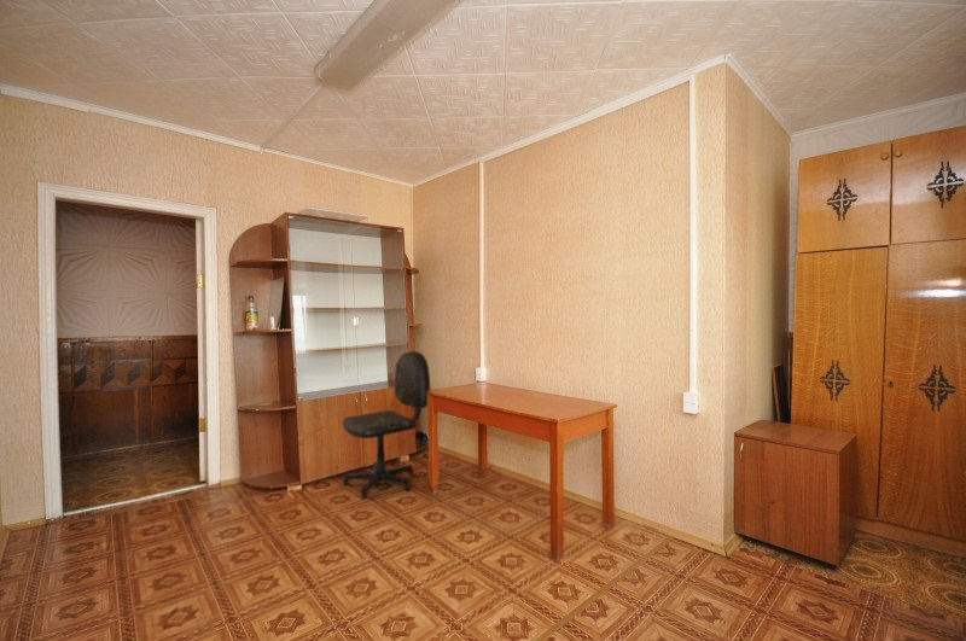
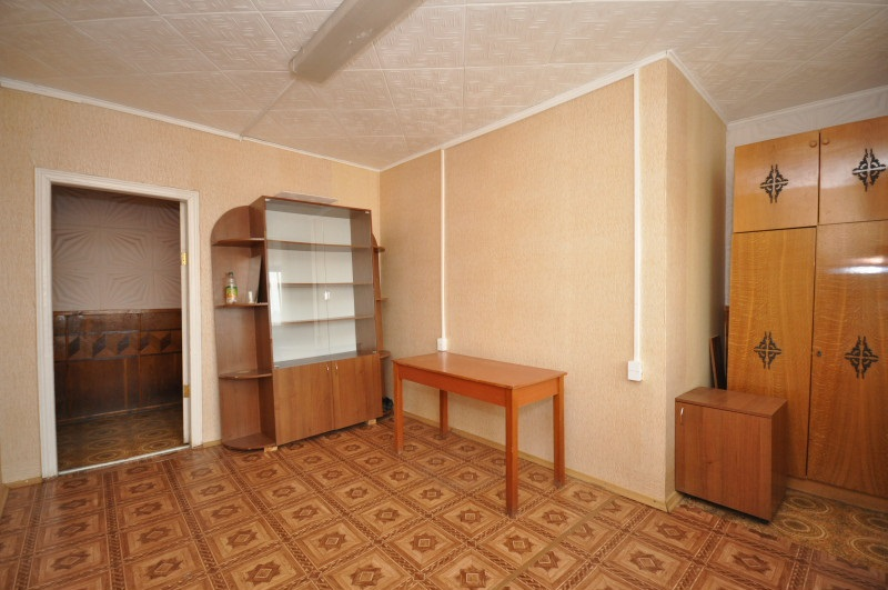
- office chair (386, 416)
